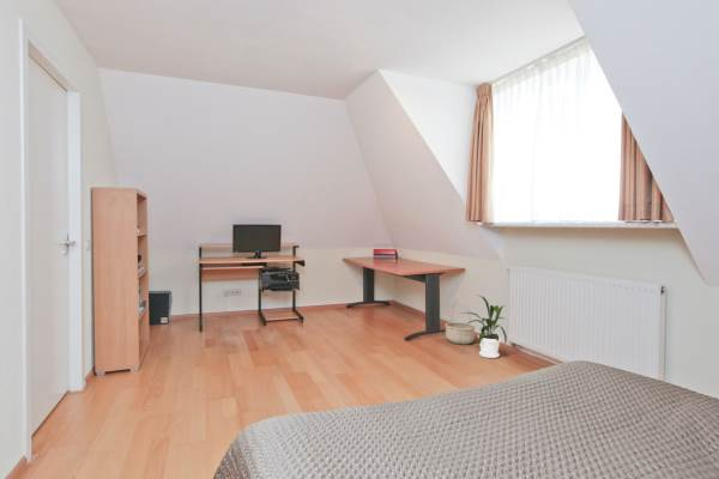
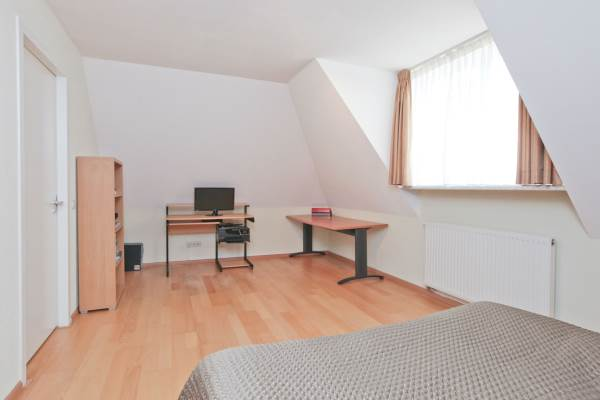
- house plant (488, 326)
- basket (459, 322)
